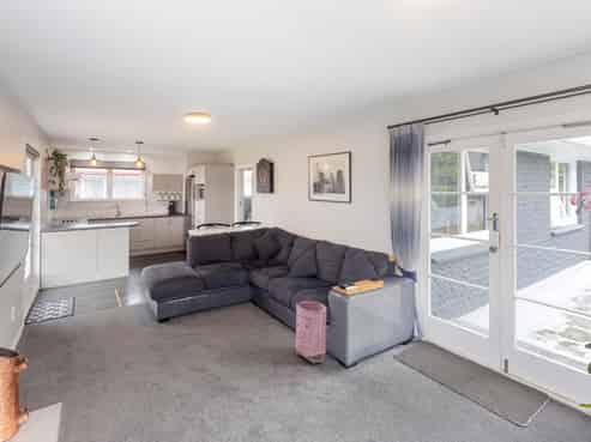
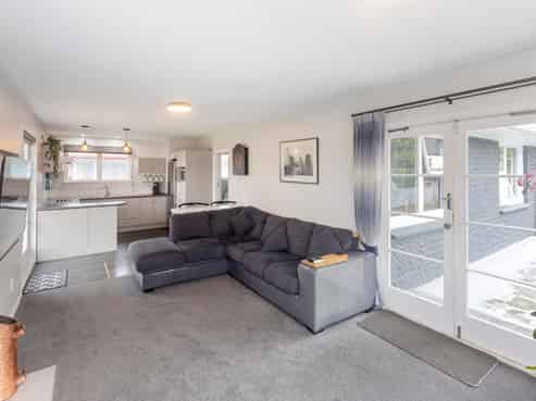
- bag (310, 331)
